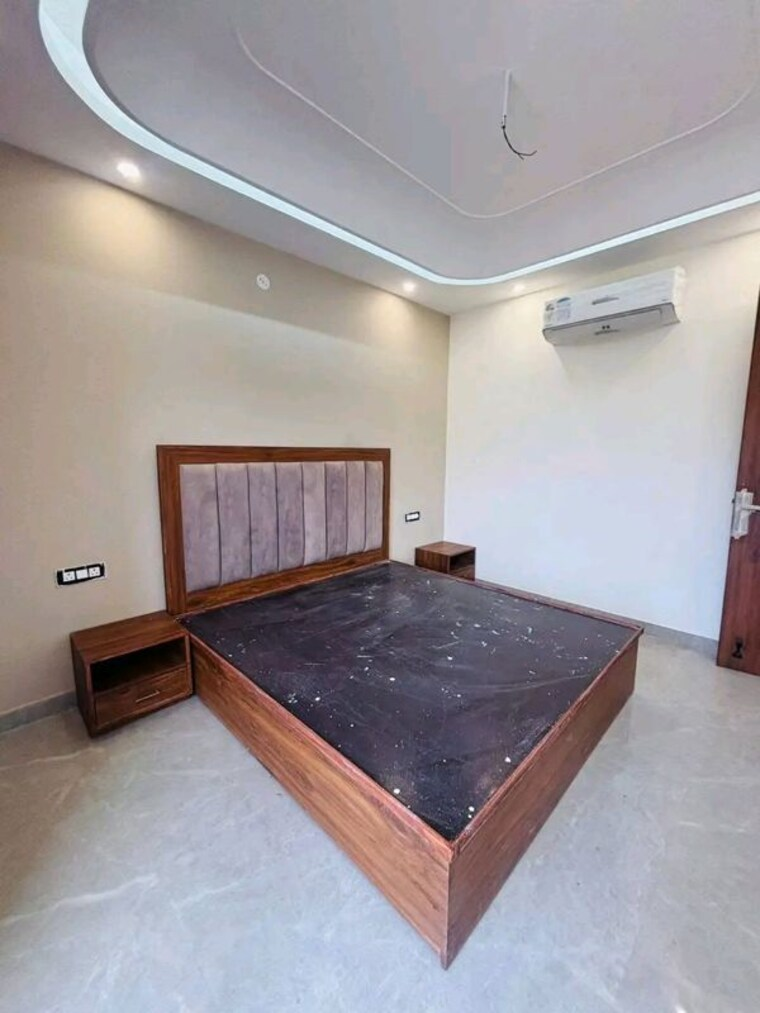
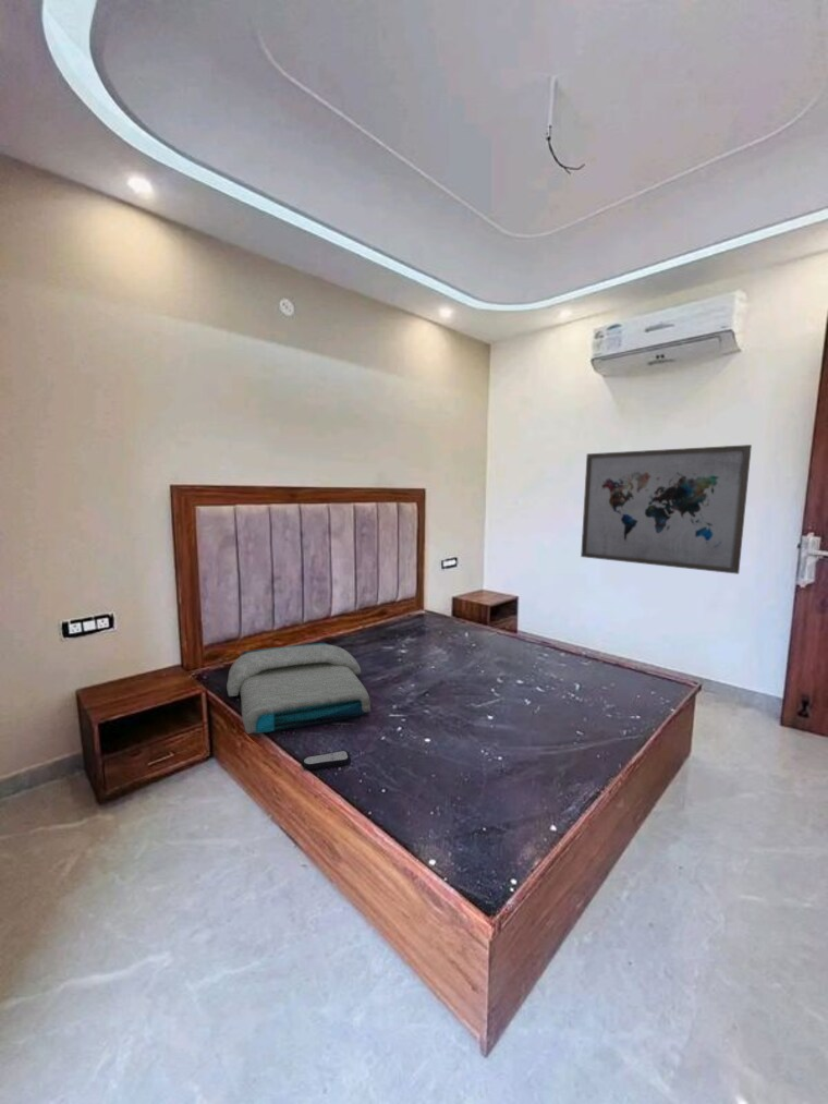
+ wall art (655, 508)
+ remote control (326, 760)
+ pillow (297, 674)
